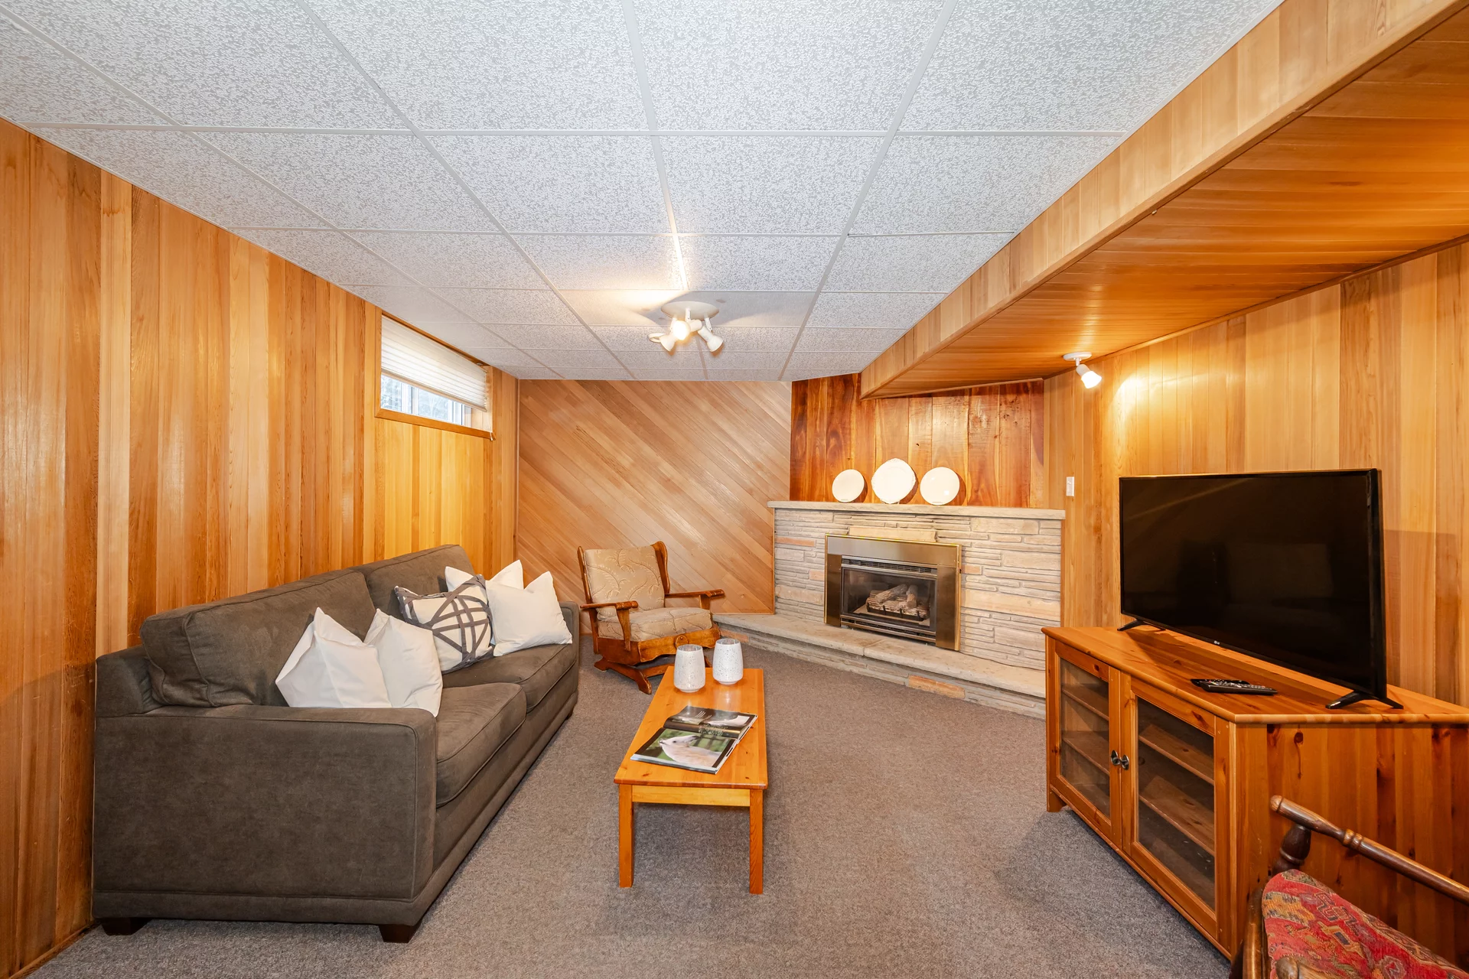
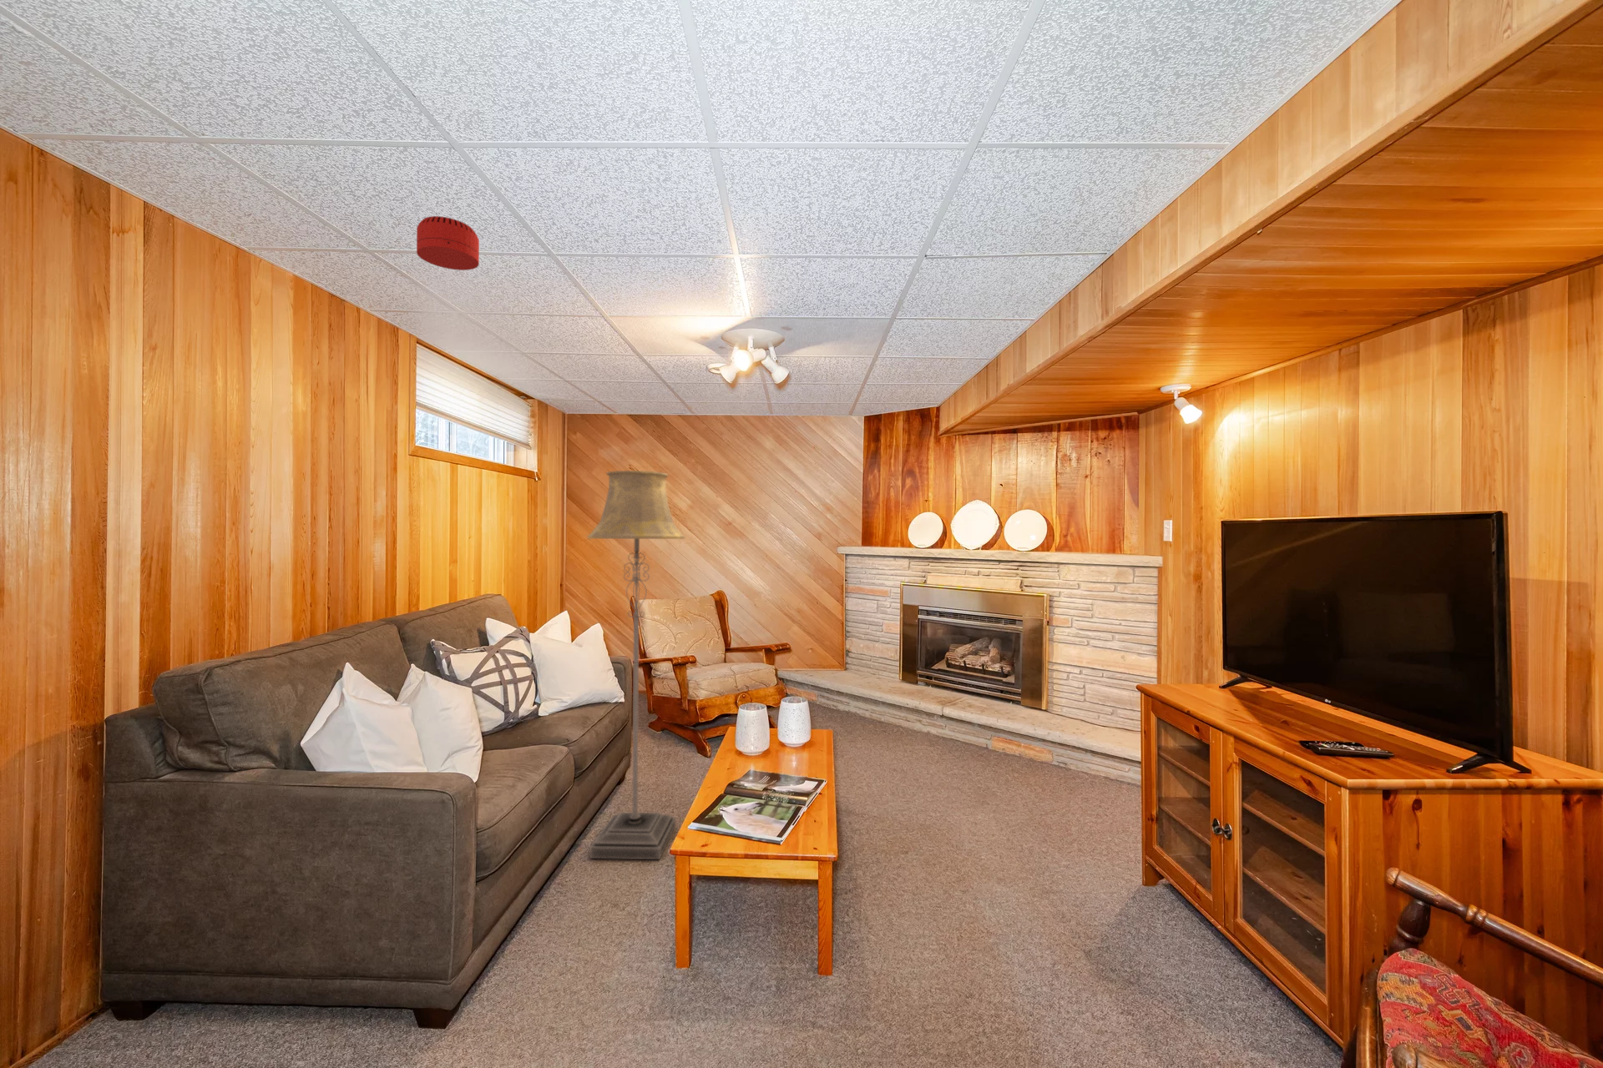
+ floor lamp (636, 658)
+ smoke detector (448, 242)
